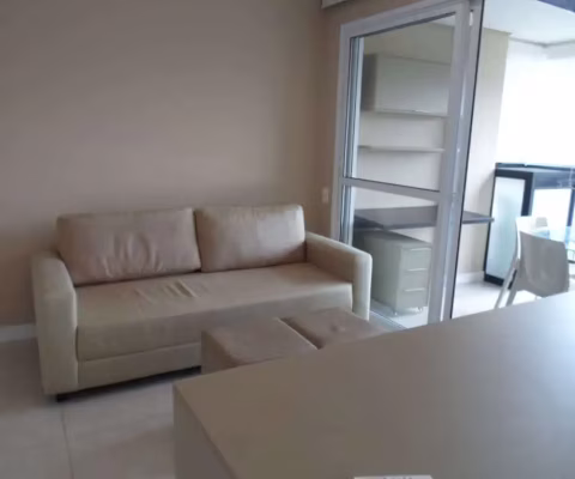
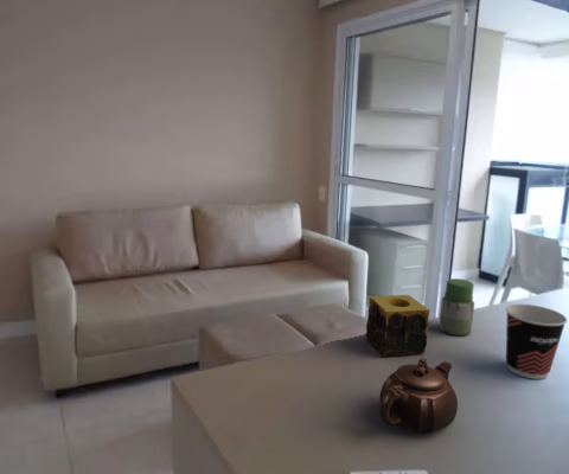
+ cup (531, 341)
+ teapot (417, 389)
+ candle (396, 324)
+ jar (456, 306)
